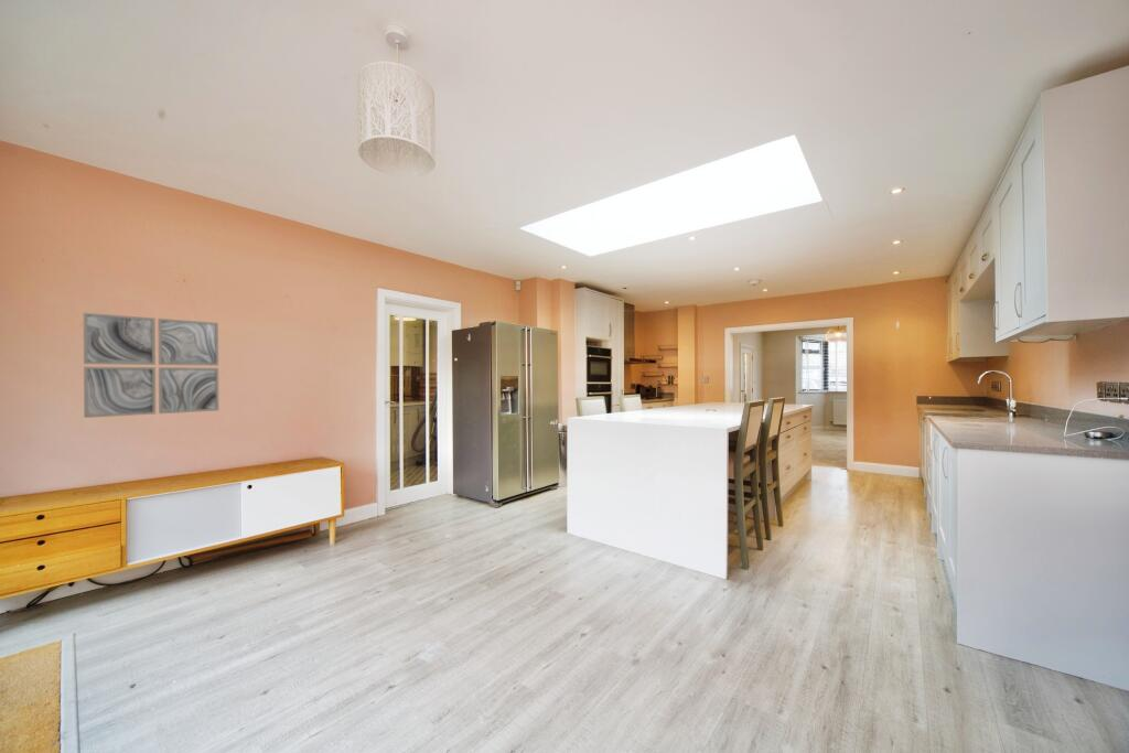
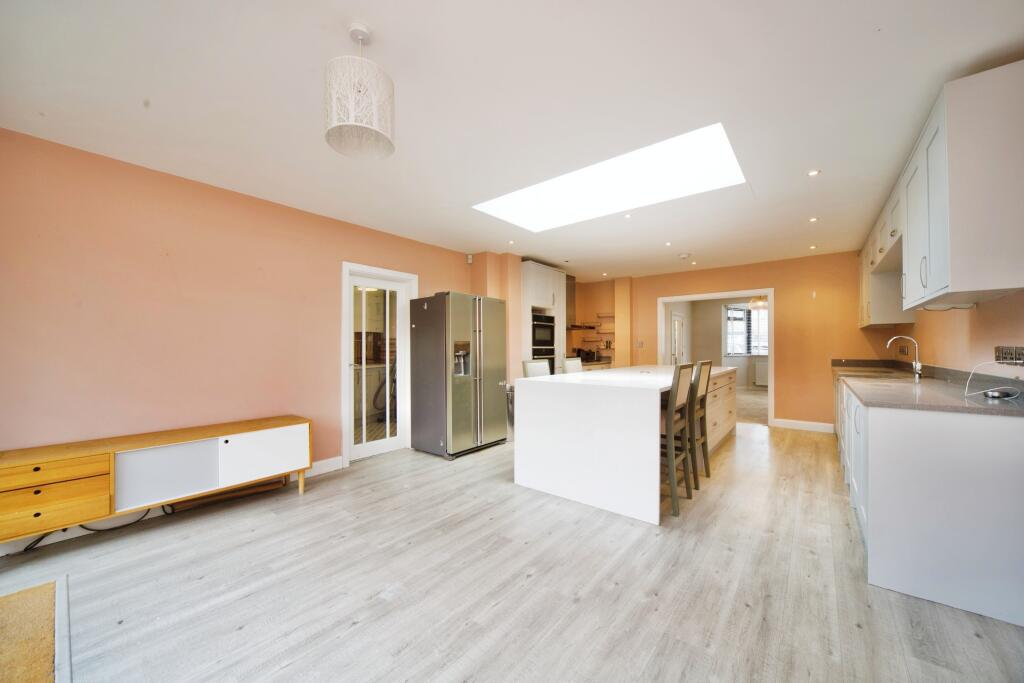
- wall art (154, 367)
